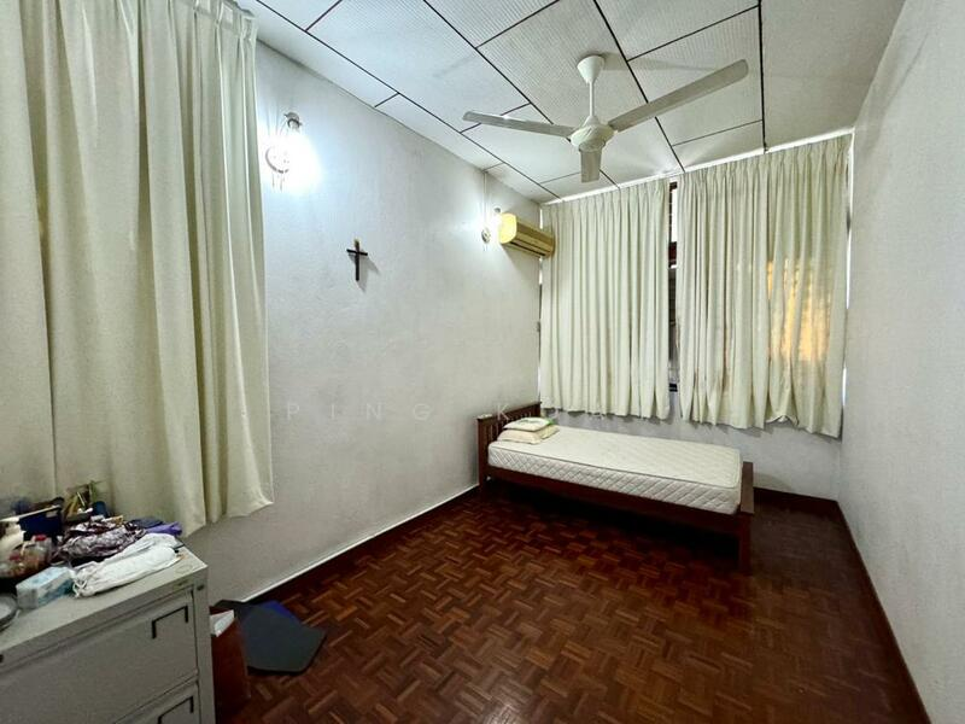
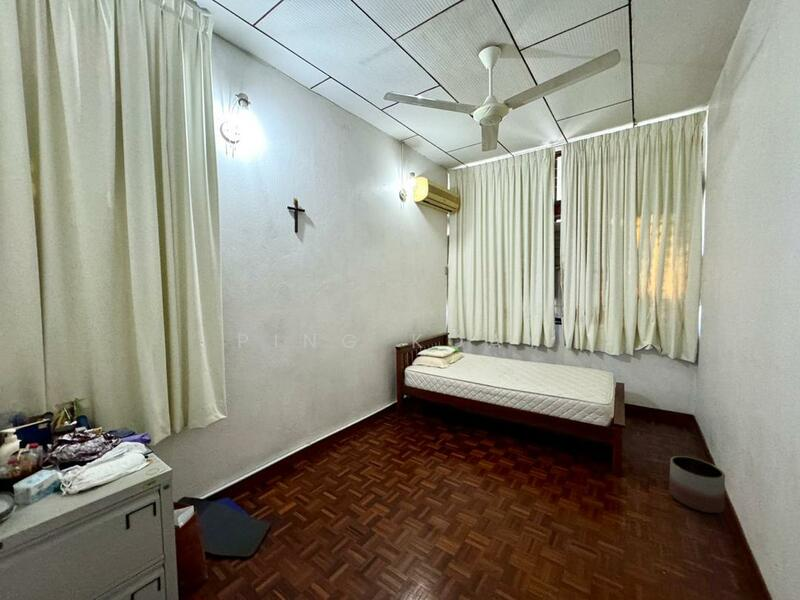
+ planter (696, 483)
